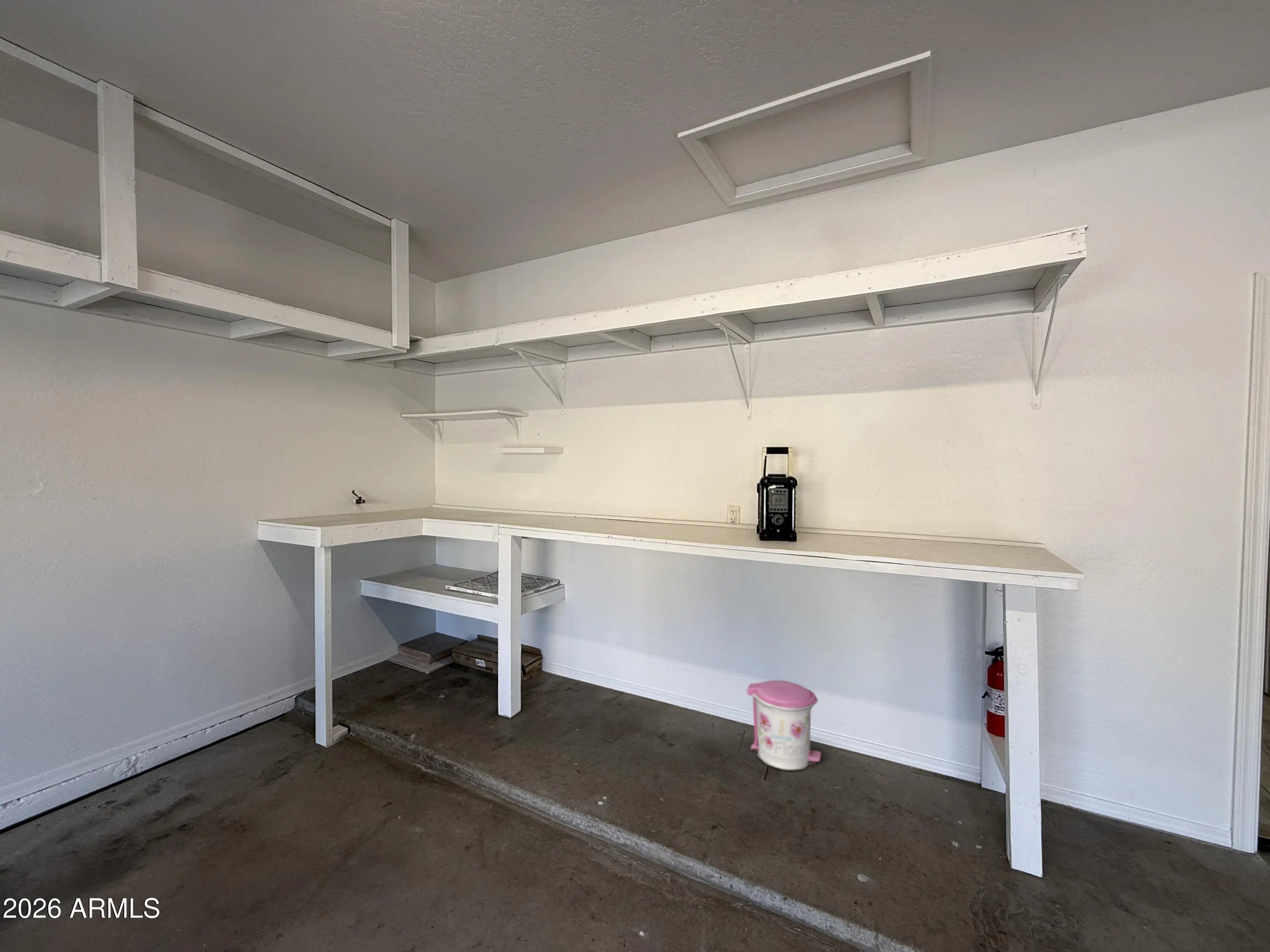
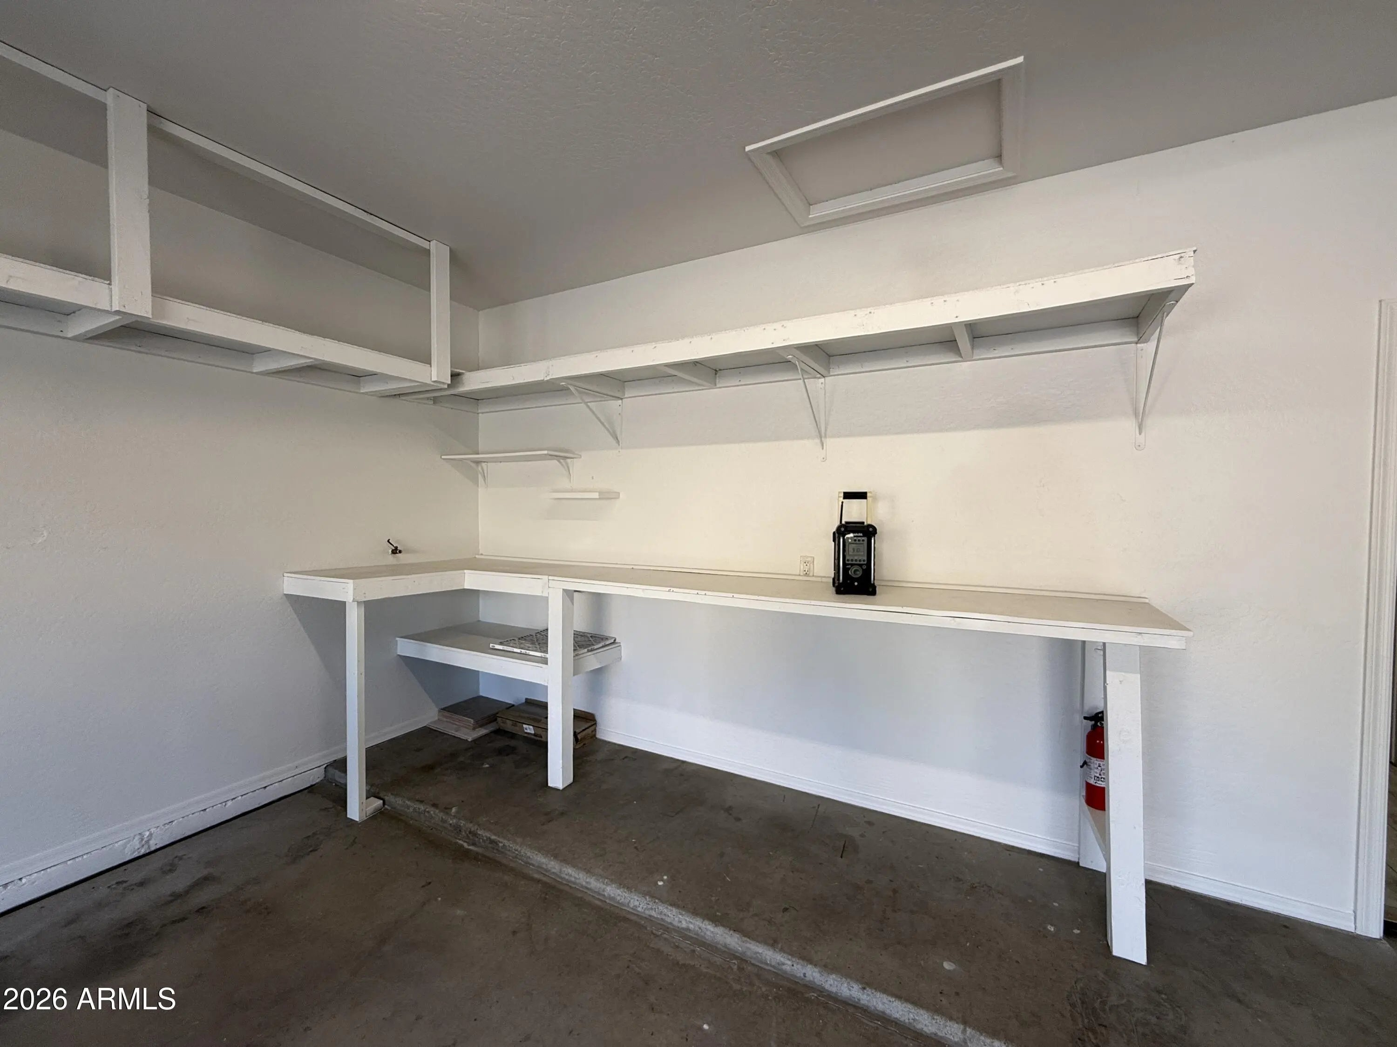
- trash can (783, 721)
